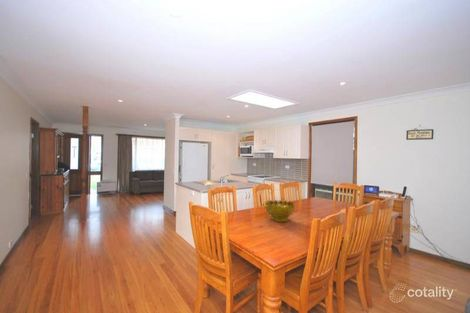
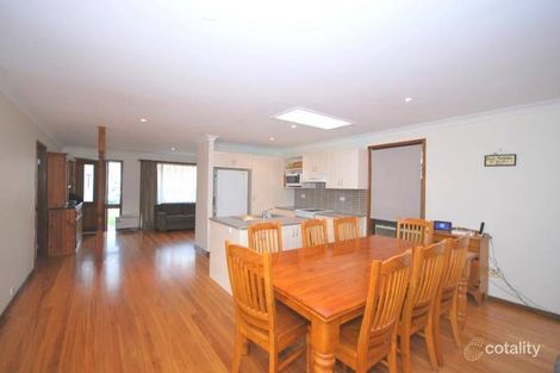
- decorative bowl (279, 210)
